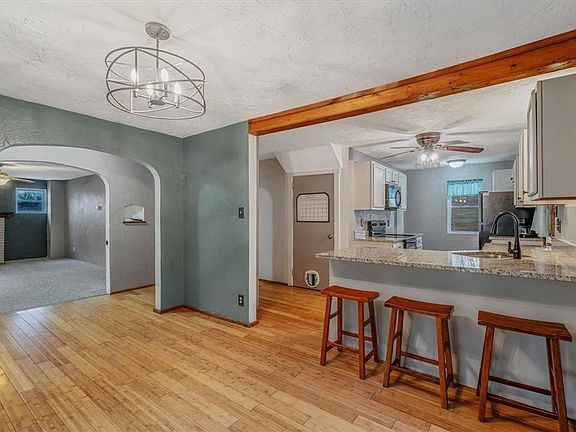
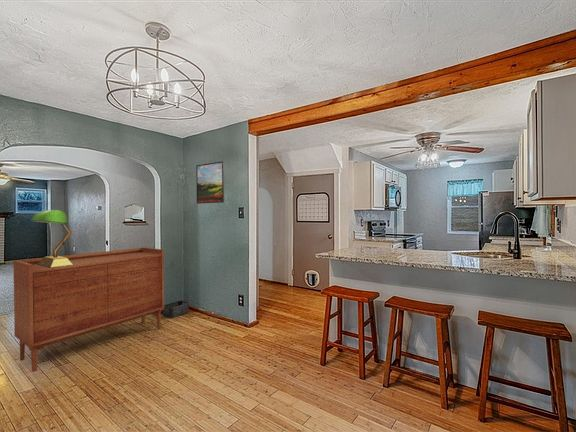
+ storage bin (175, 308)
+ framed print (209, 183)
+ sideboard (98, 298)
+ table lamp (60, 242)
